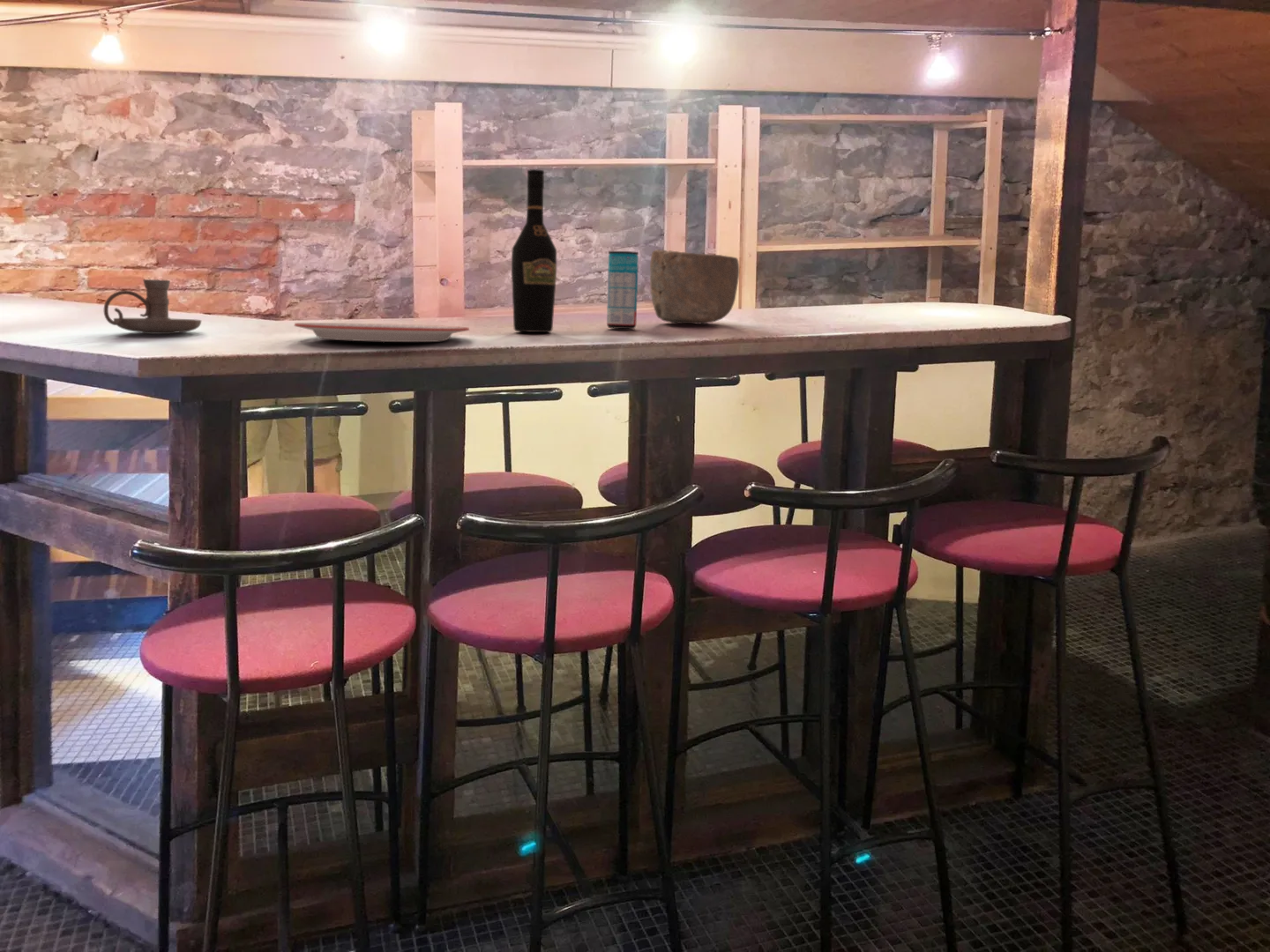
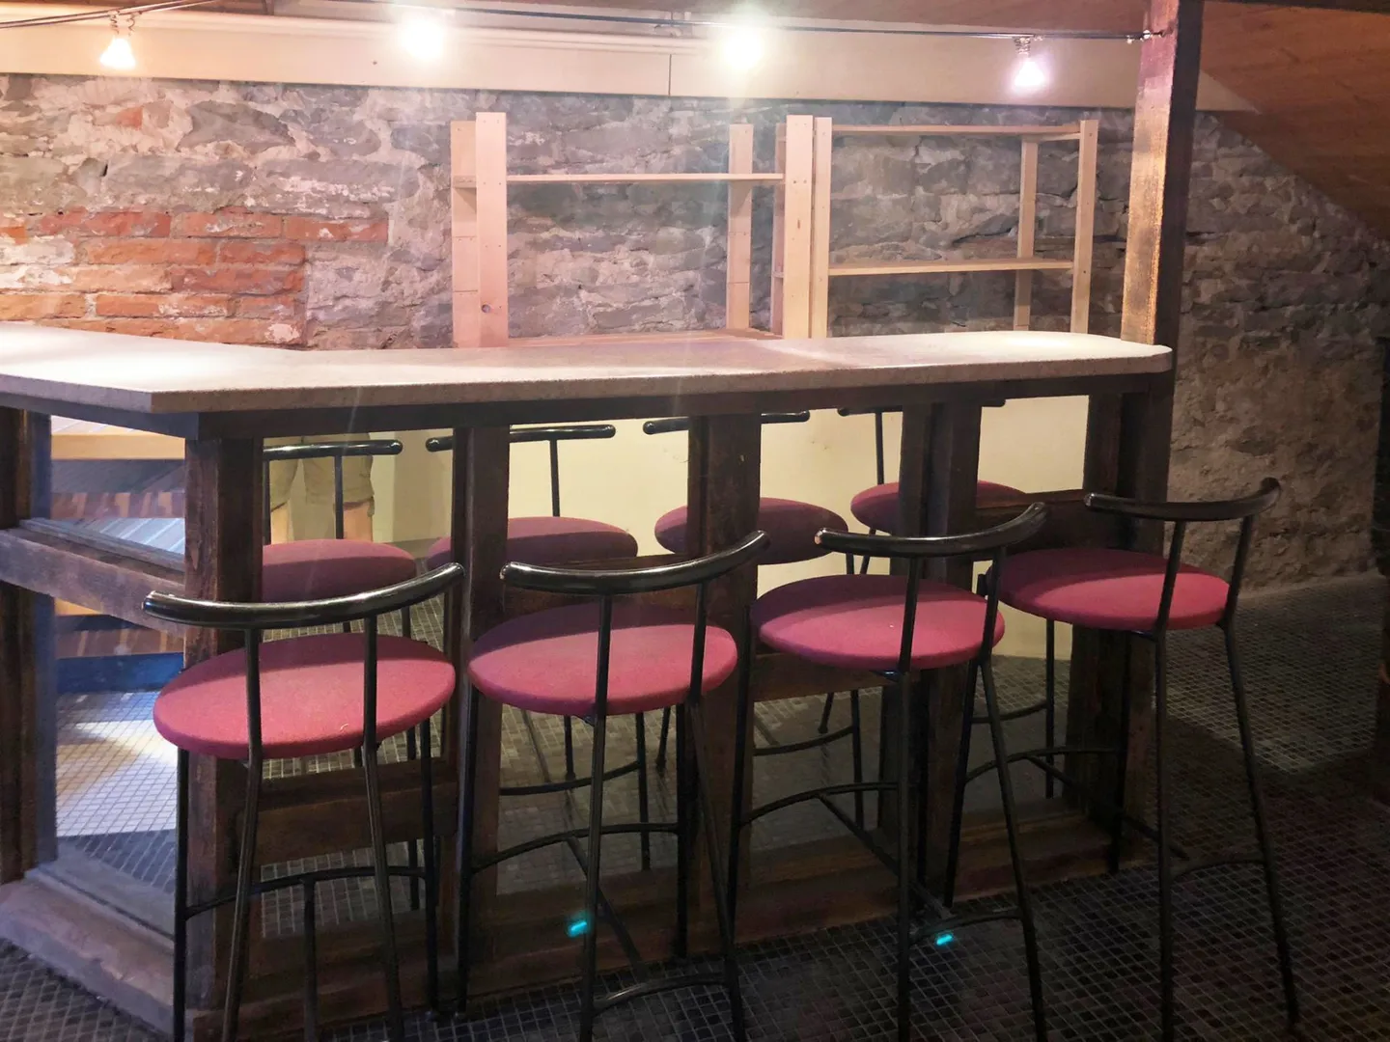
- beverage can (622, 290)
- plate (383, 332)
- bowl (694, 287)
- candle holder (149, 306)
- wine bottle (534, 251)
